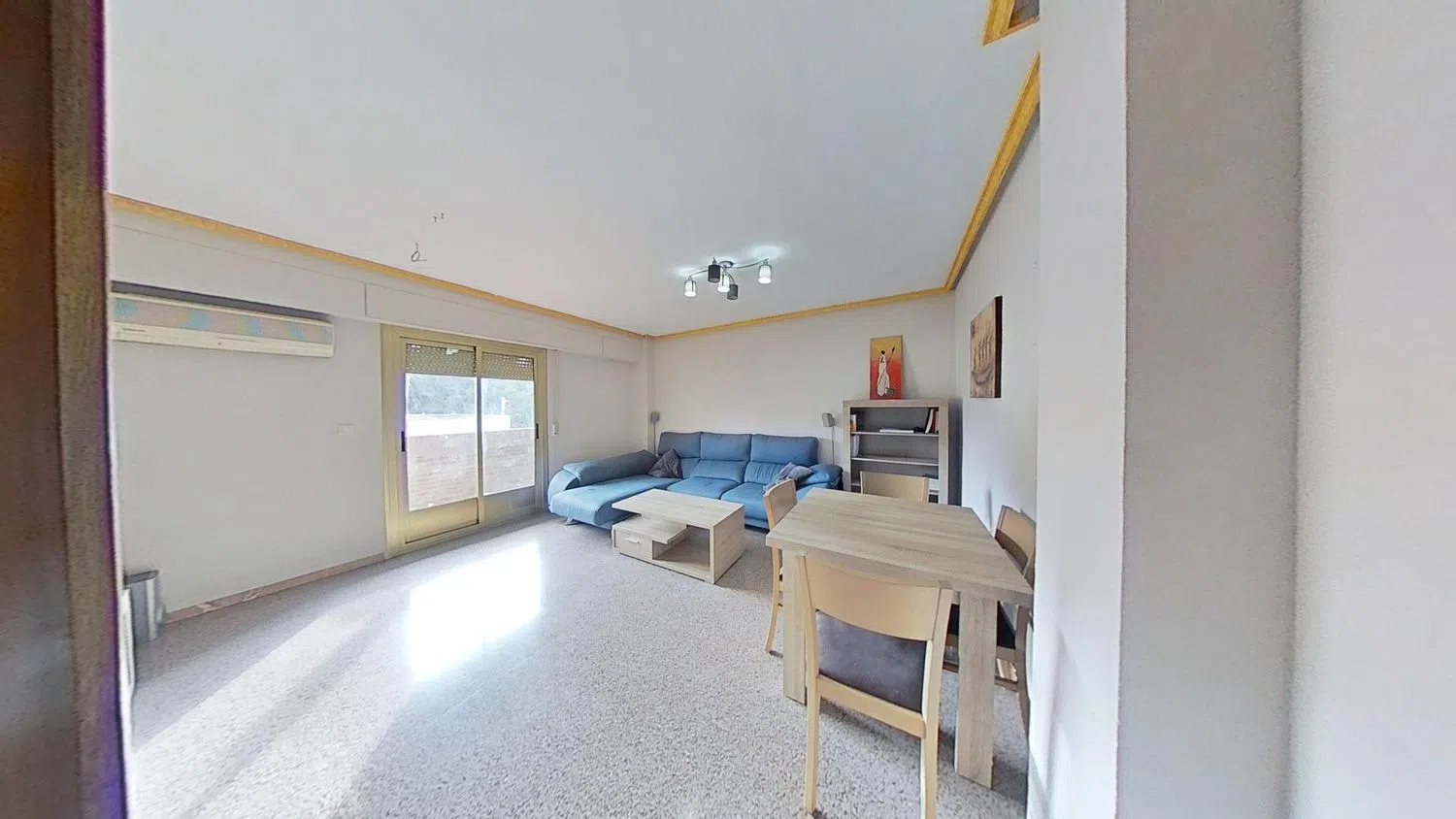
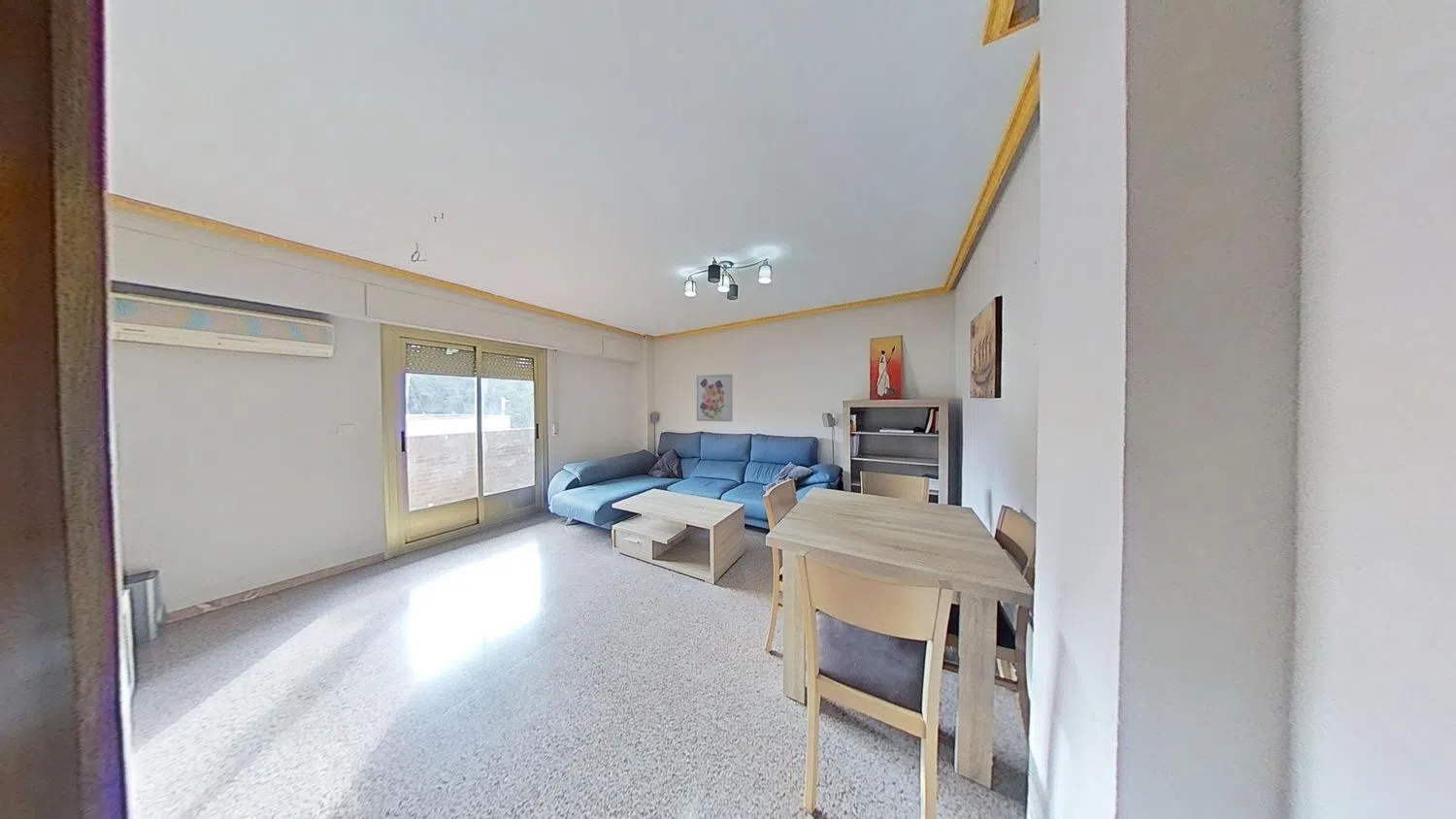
+ wall art (713, 398)
